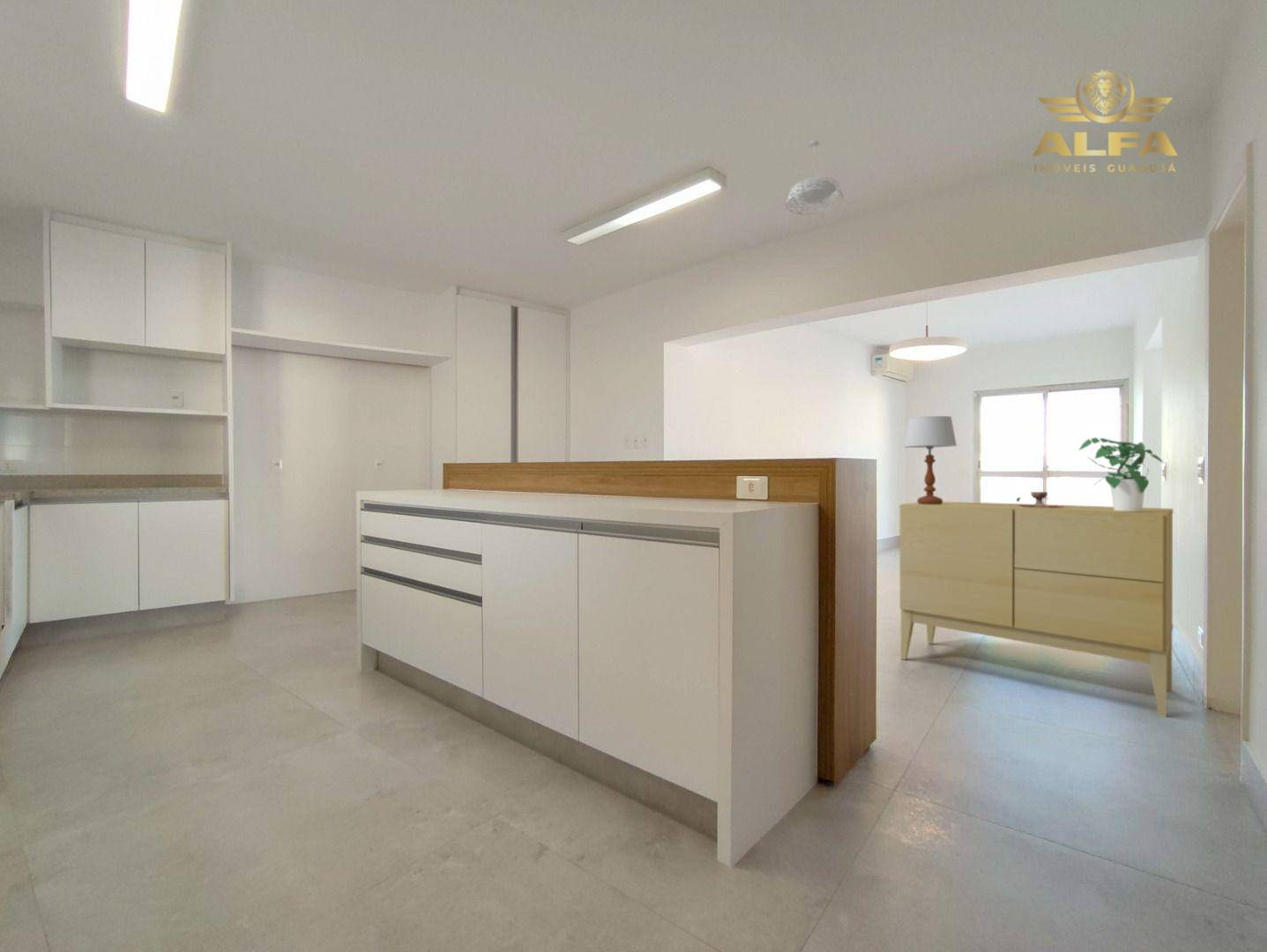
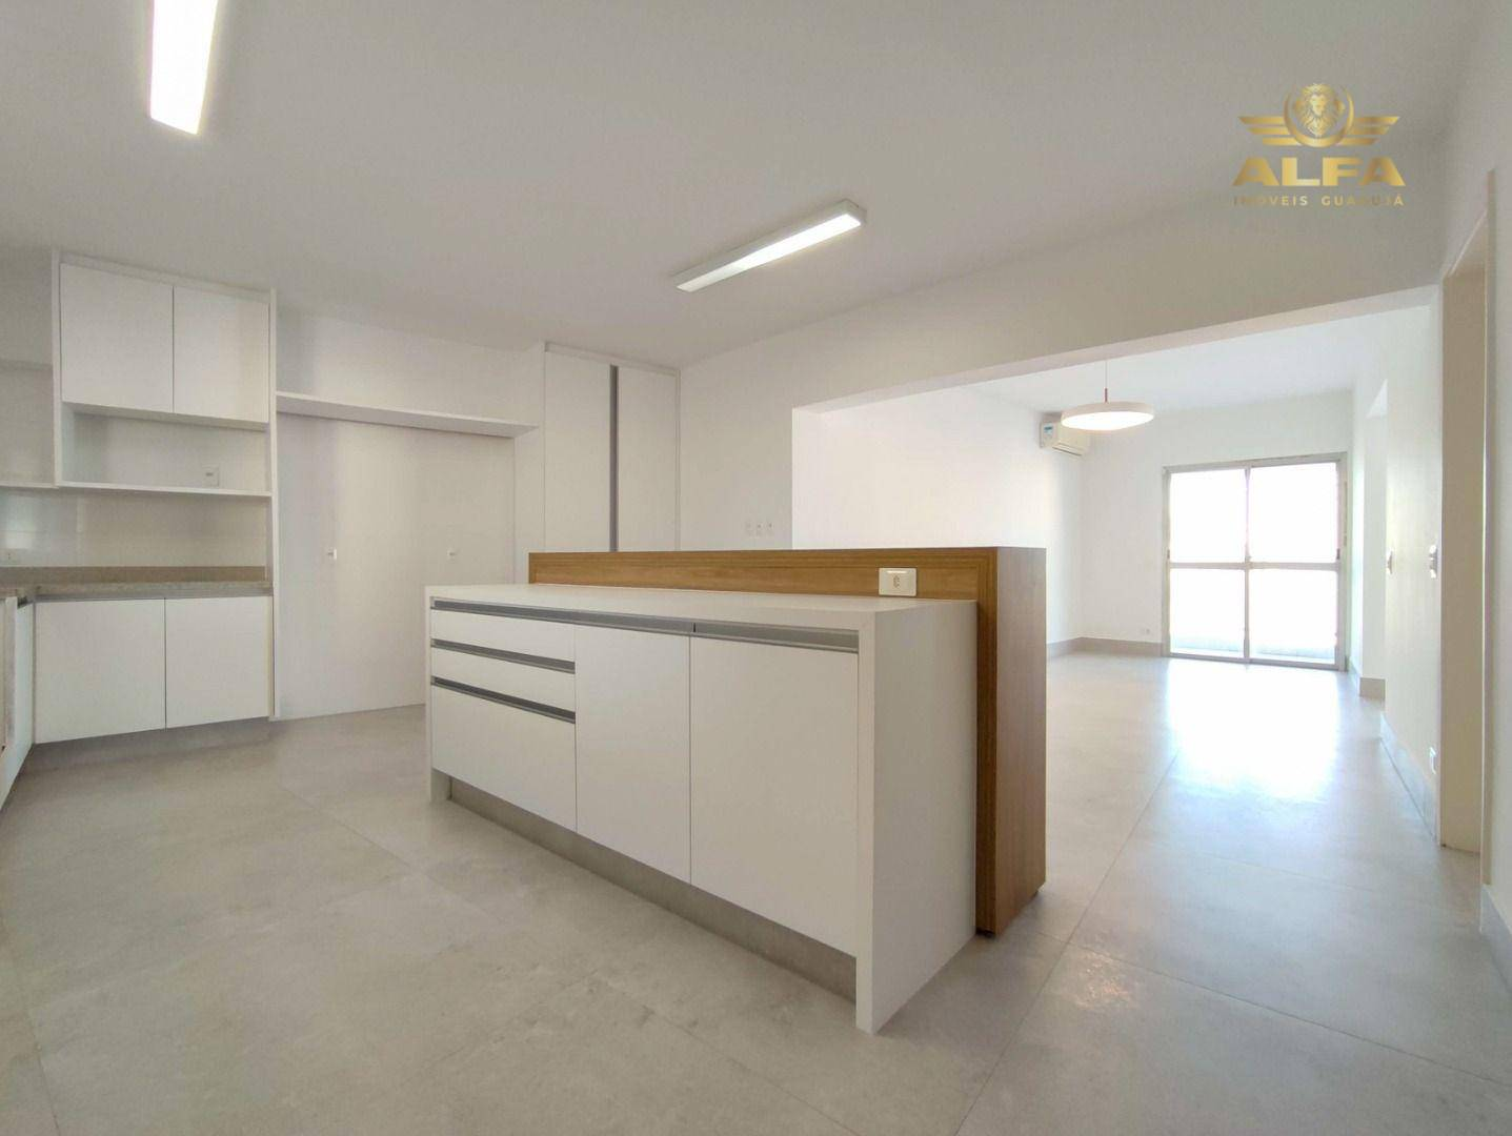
- decorative bowl (1039, 498)
- potted plant (1120, 472)
- sideboard (1025, 590)
- table lamp (929, 460)
- pendant light (815, 171)
